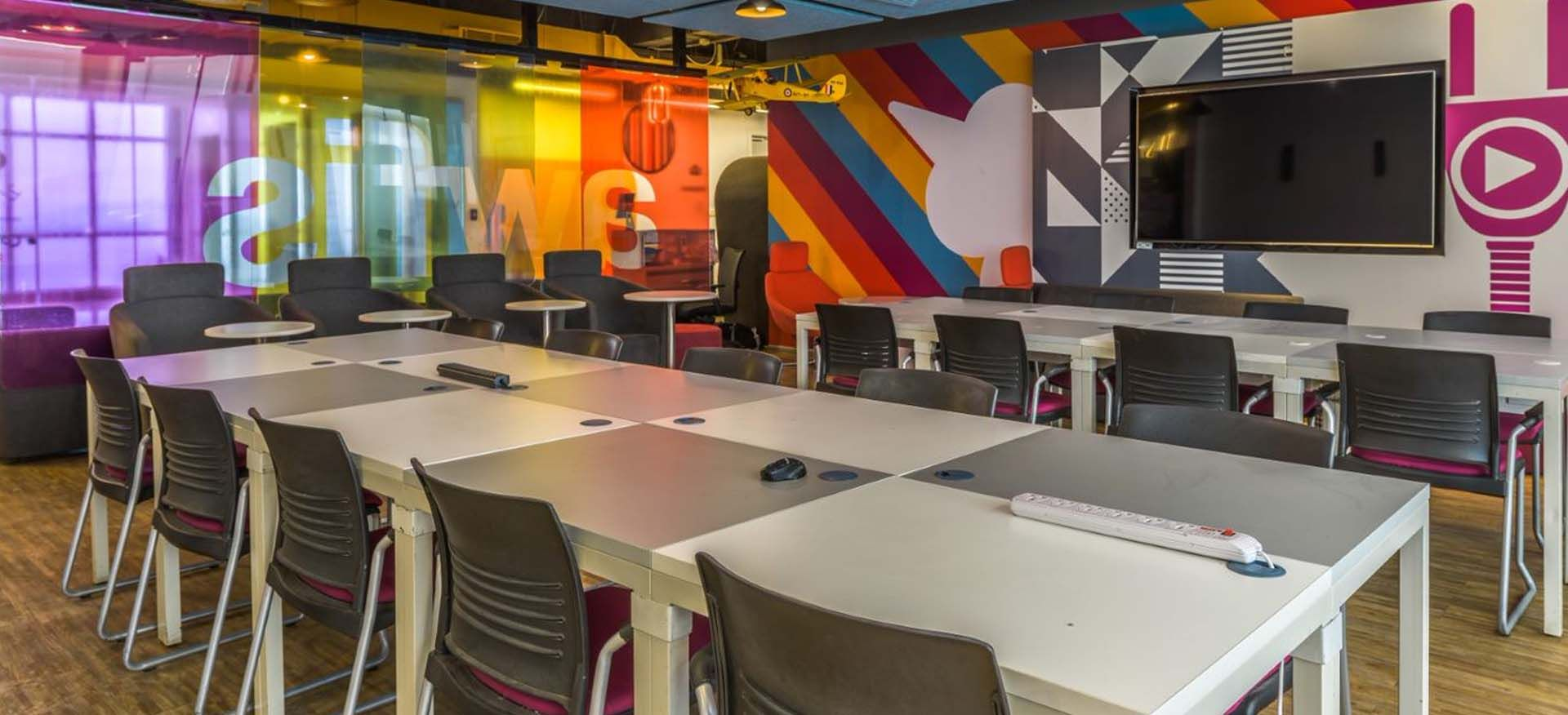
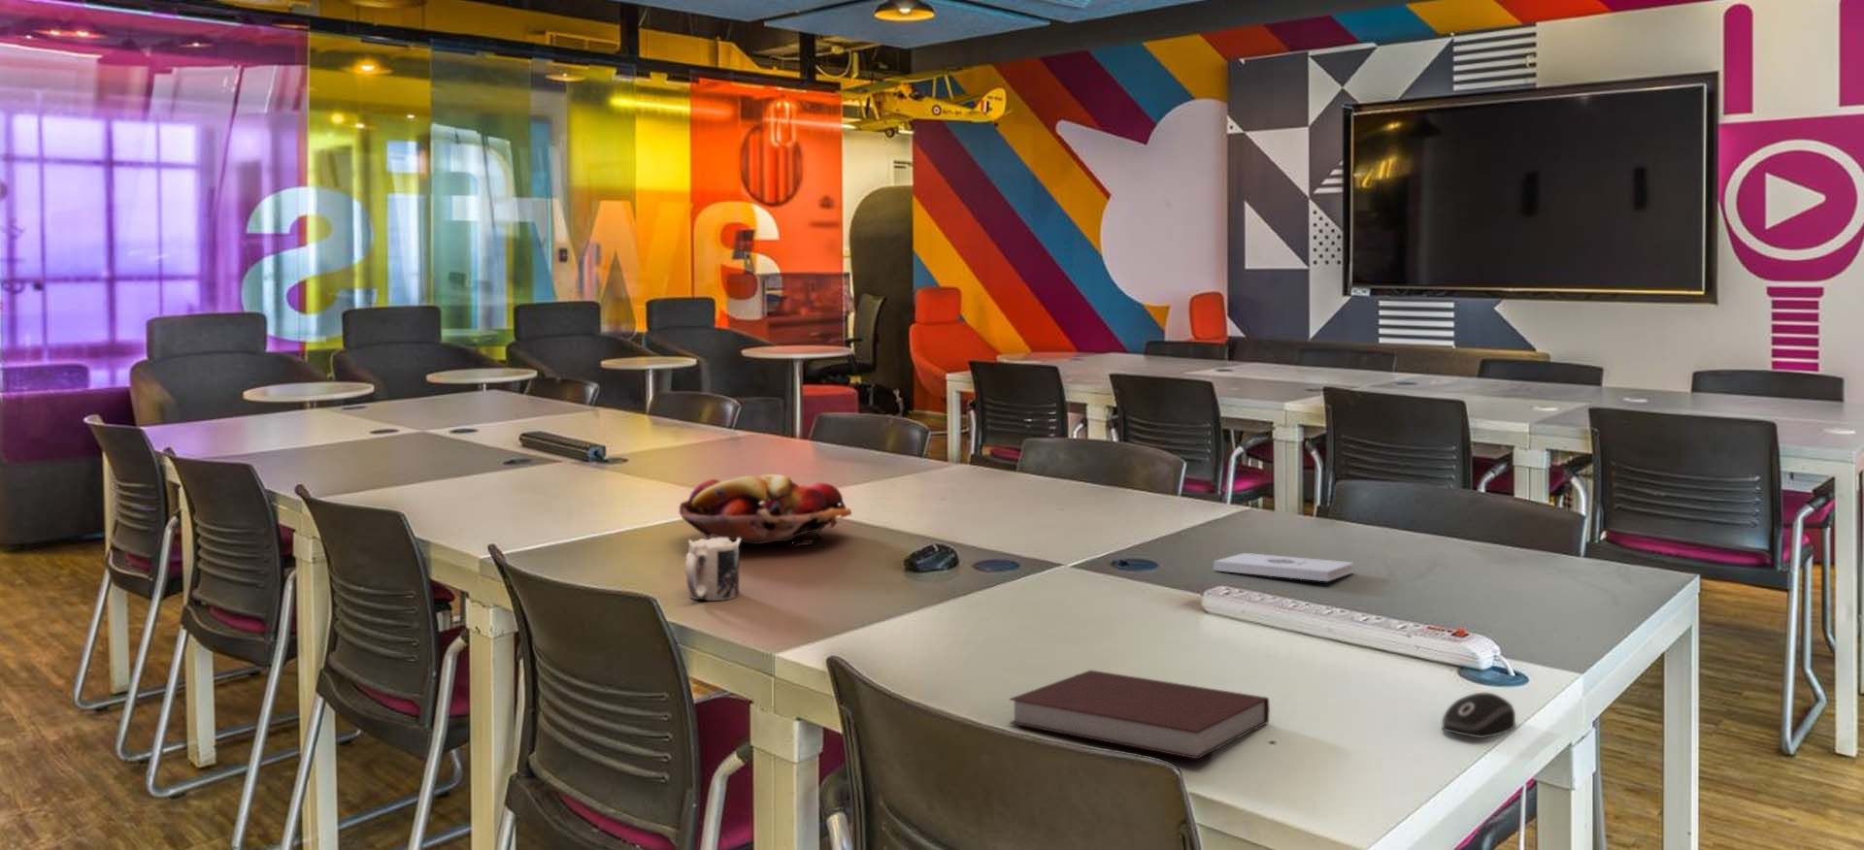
+ notebook (1139, 710)
+ mug (707, 568)
+ fruit basket (766, 508)
+ notepad (1284, 566)
+ computer mouse (1480, 711)
